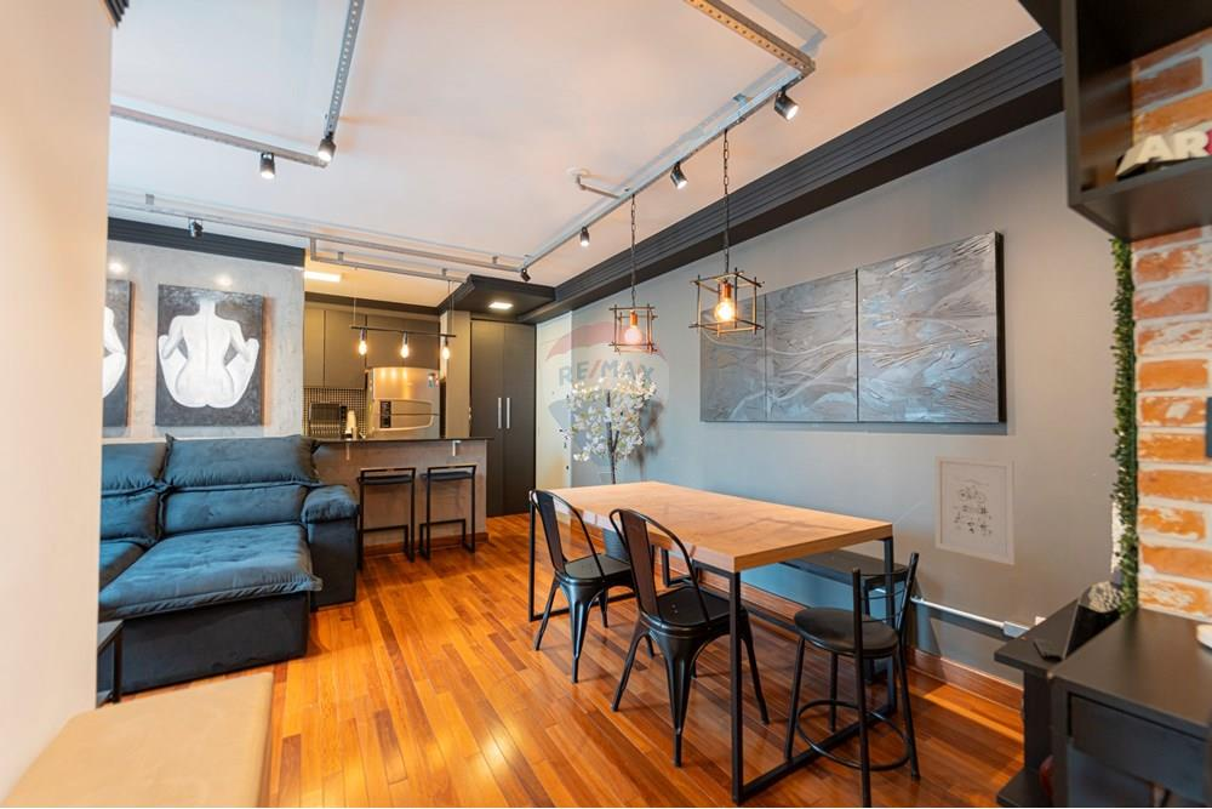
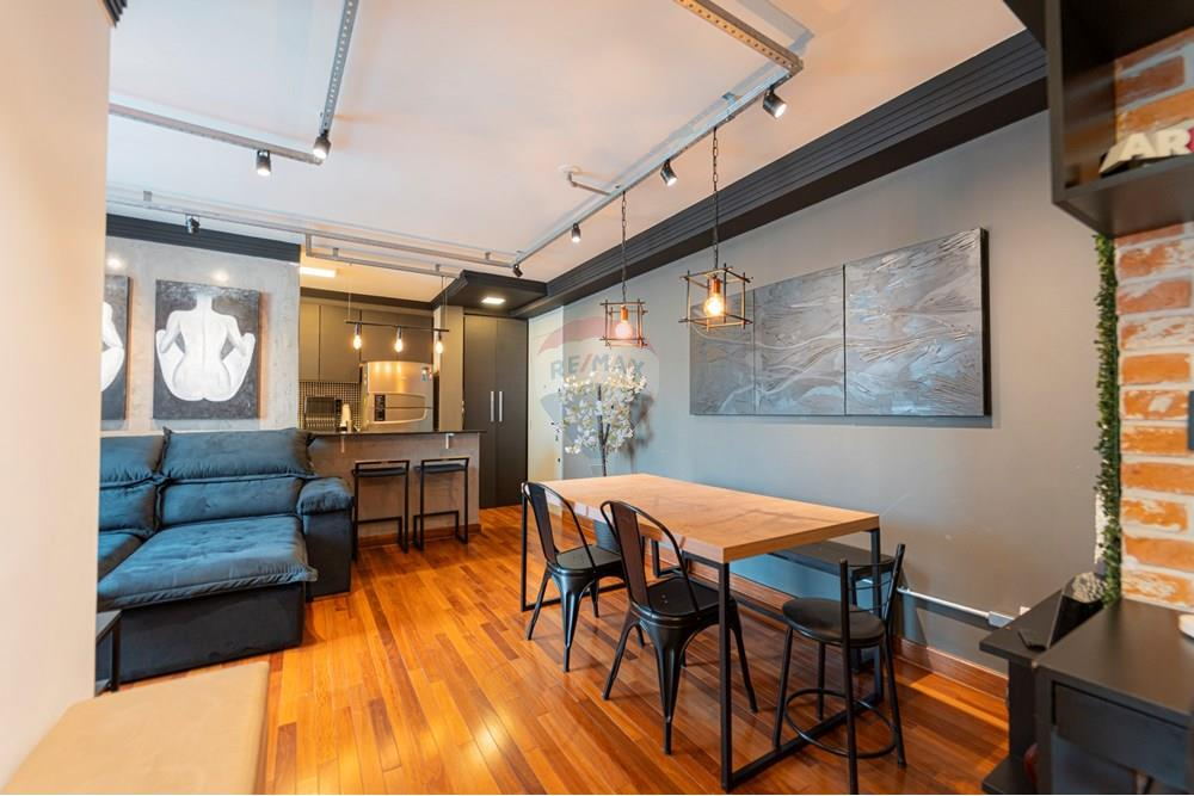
- wall art (972, 507)
